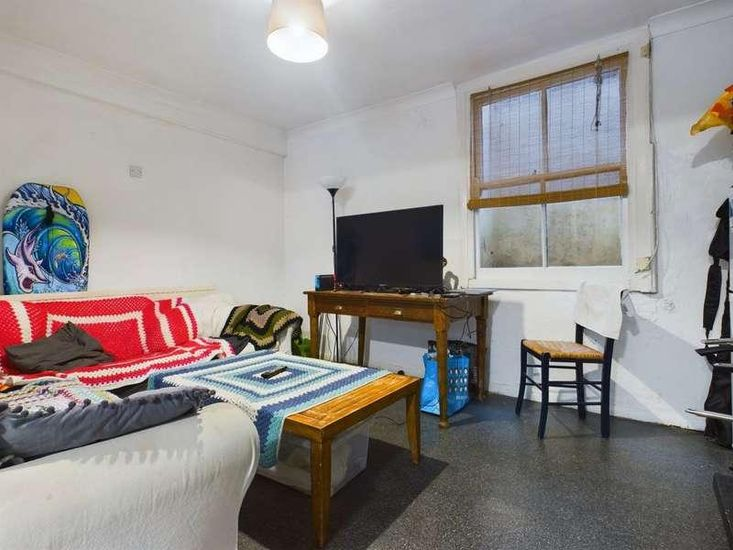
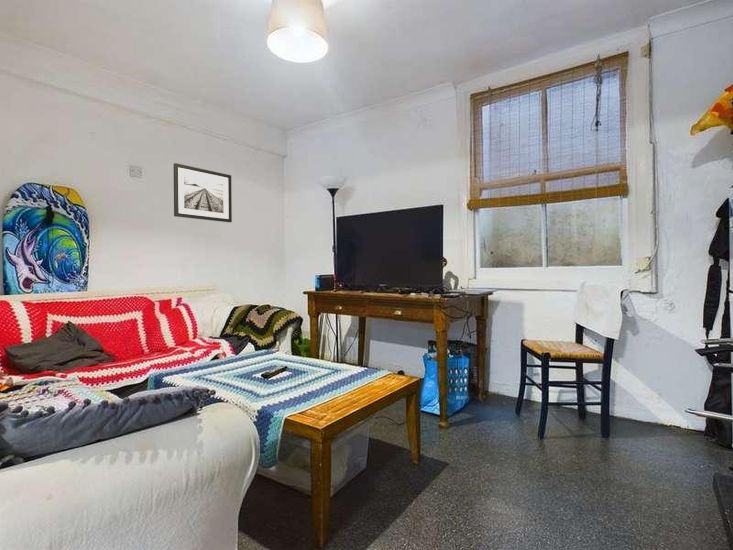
+ wall art (204, 194)
